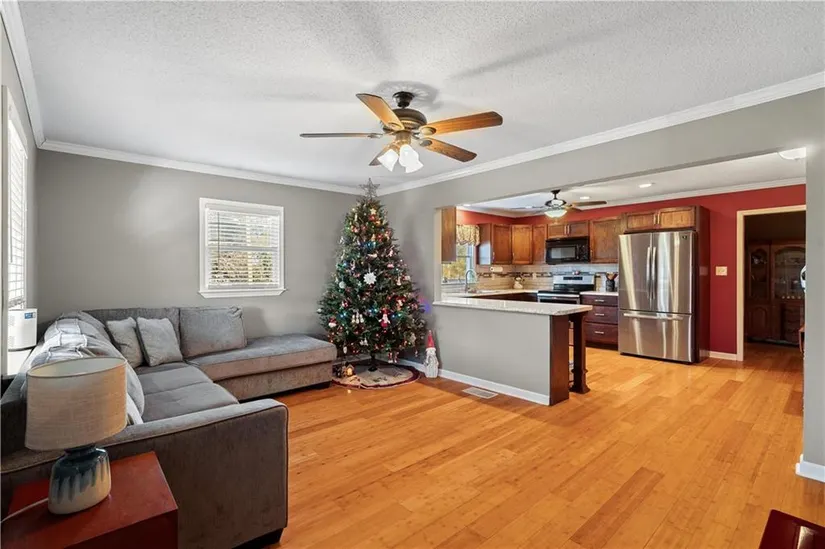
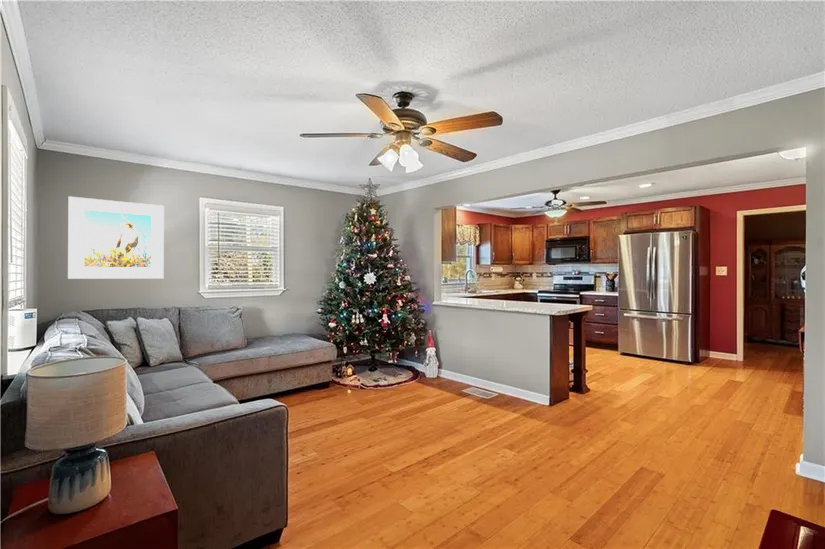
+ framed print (118, 240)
